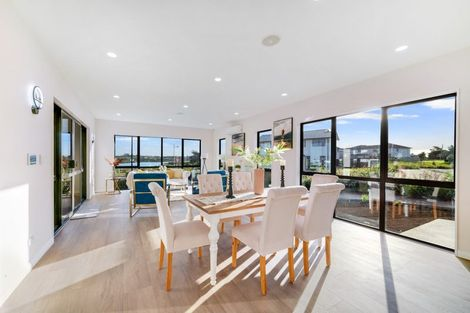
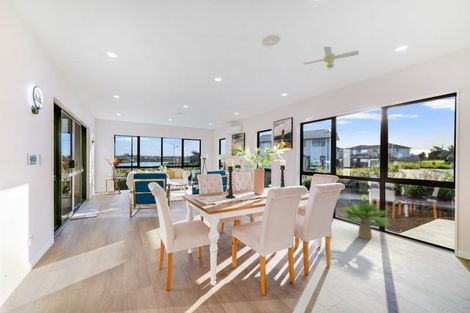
+ ceiling fan (329, 60)
+ potted plant (365, 218)
